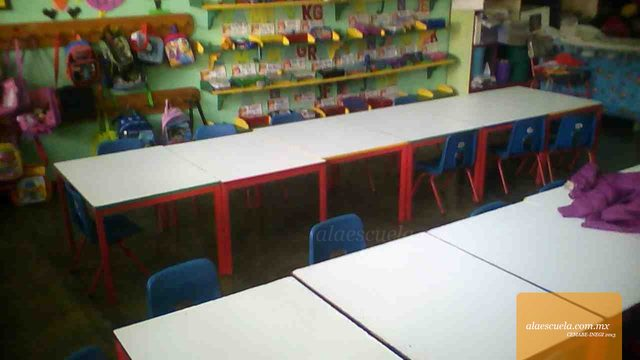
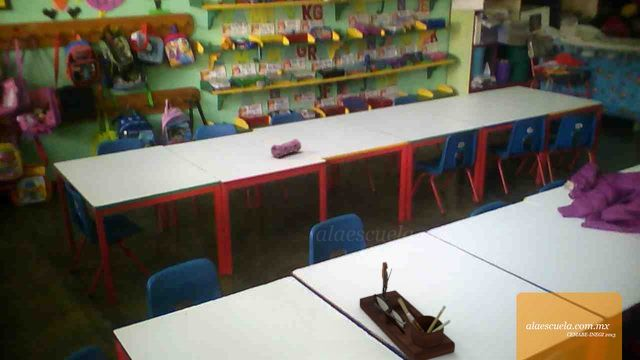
+ pencil case (286, 147)
+ desk organizer (406, 306)
